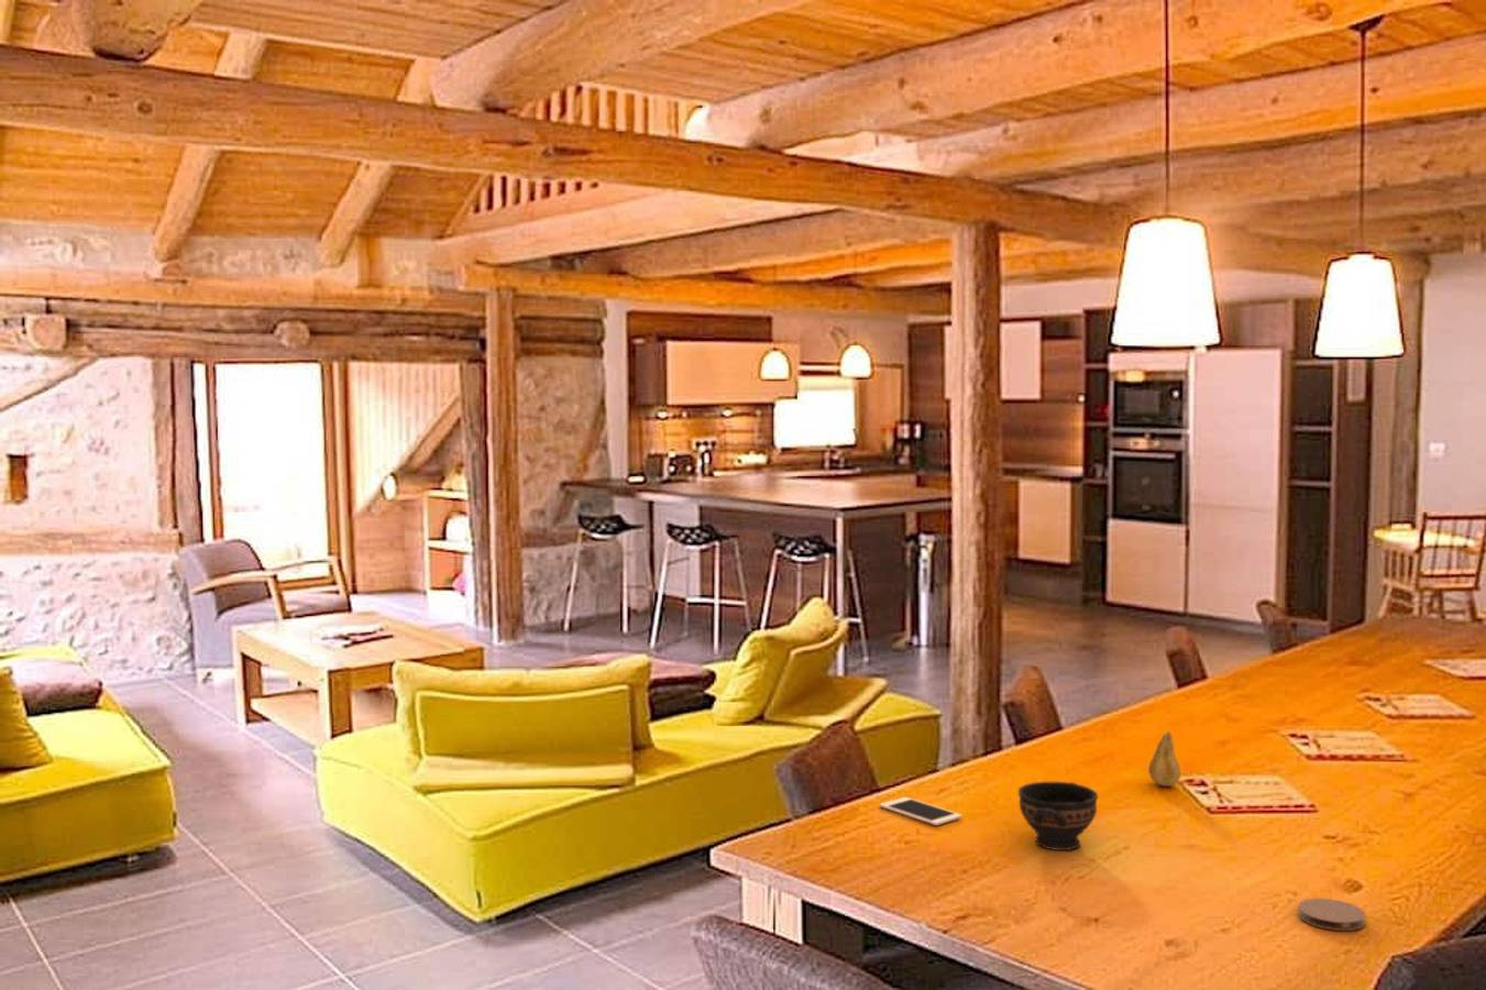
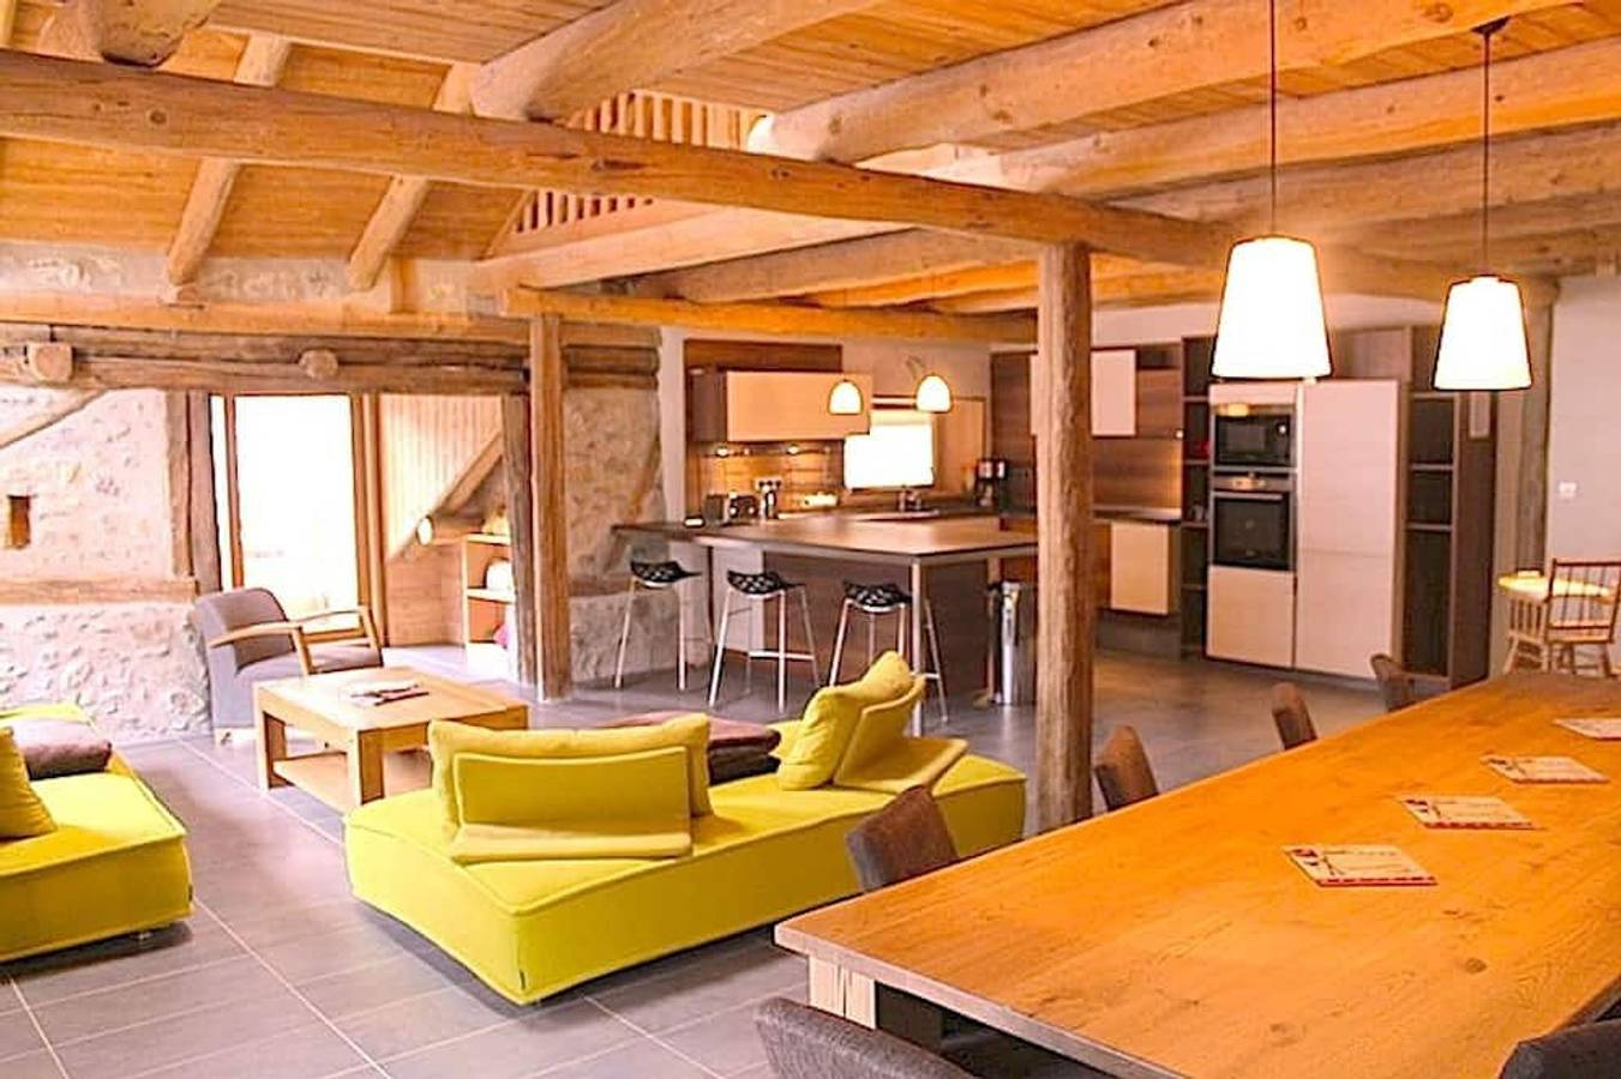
- coaster (1331, 914)
- fruit (1163, 757)
- cell phone (919, 811)
- bowl (1058, 818)
